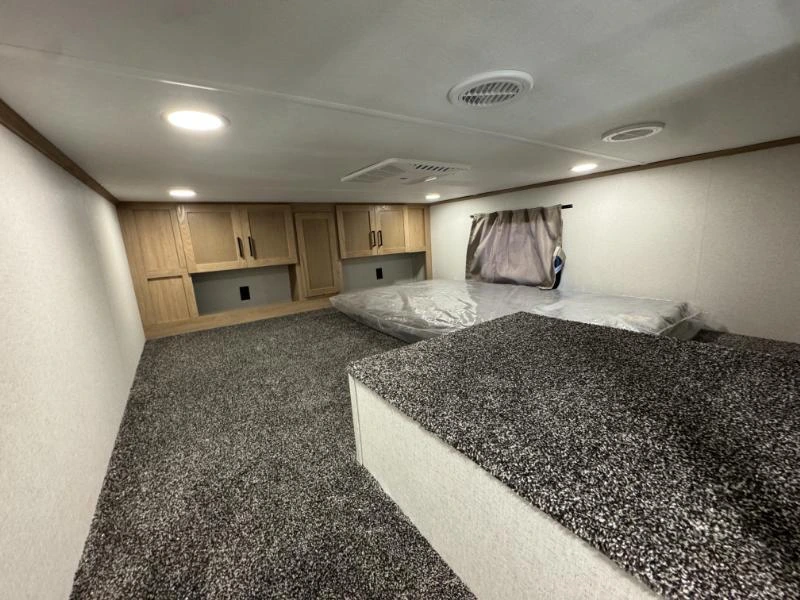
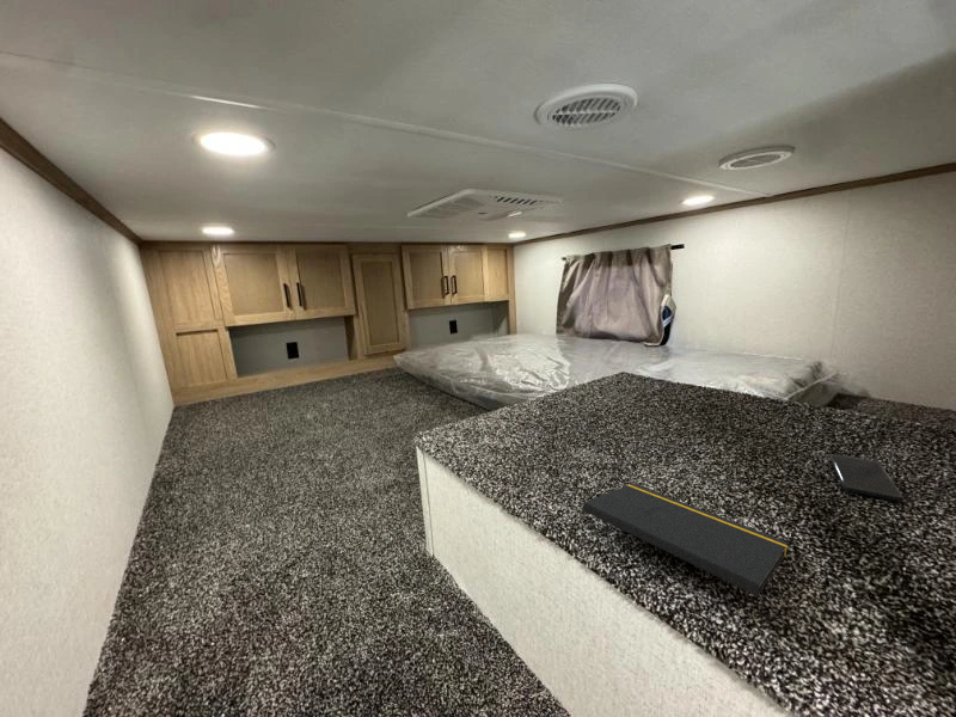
+ notepad (679, 525)
+ smartphone (863, 474)
